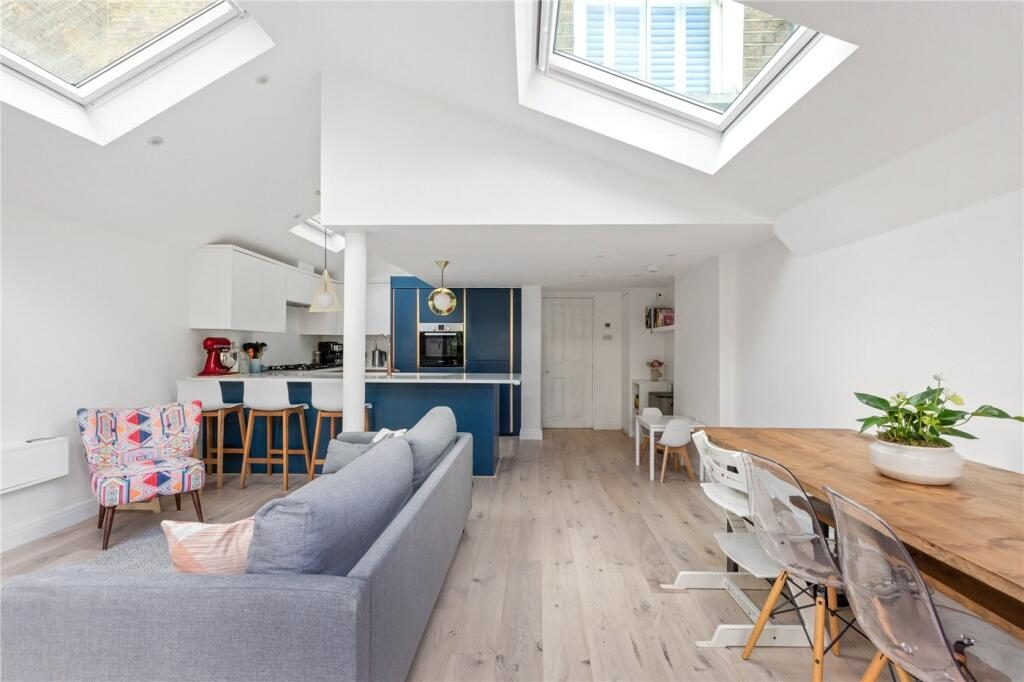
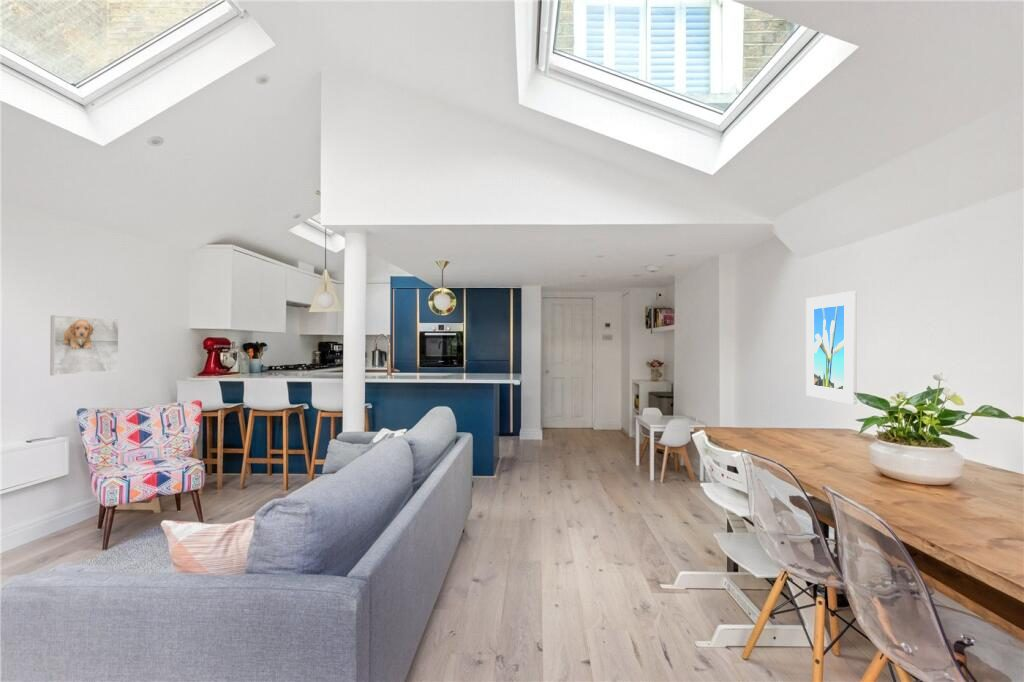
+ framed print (86, 345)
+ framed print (829, 347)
